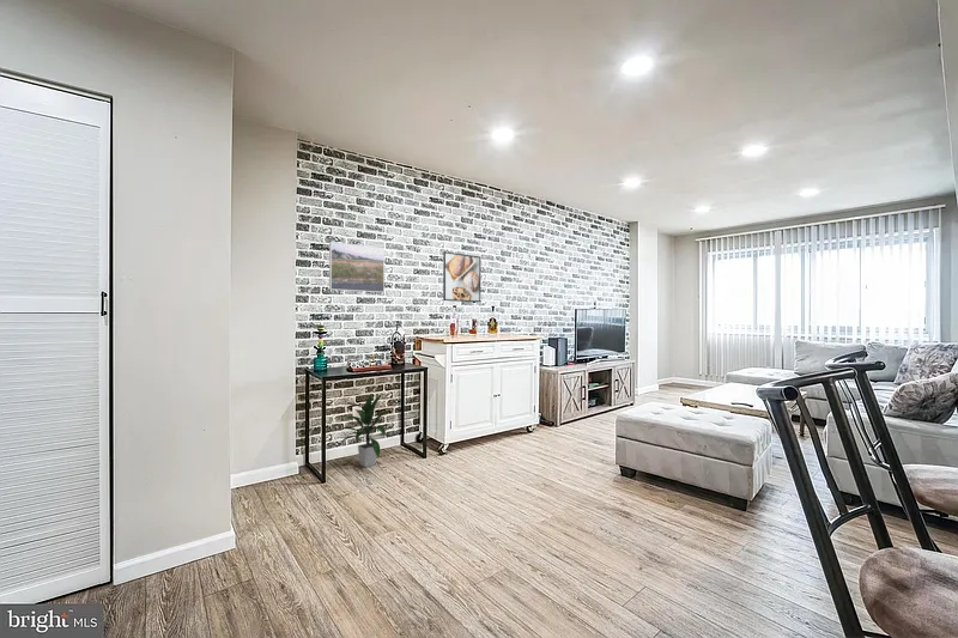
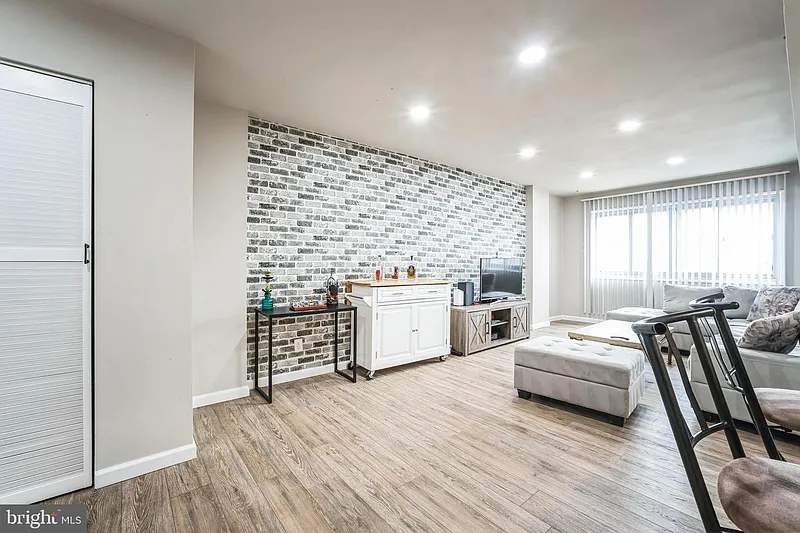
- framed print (357, 268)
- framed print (462, 278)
- indoor plant (366, 429)
